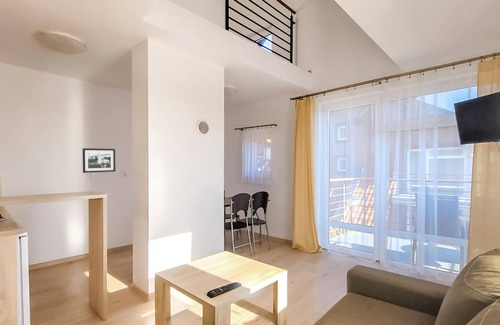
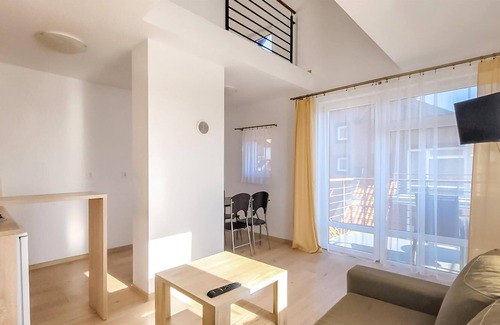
- picture frame (99, 160)
